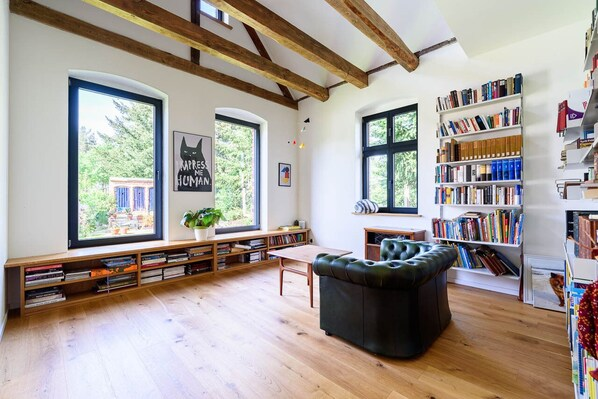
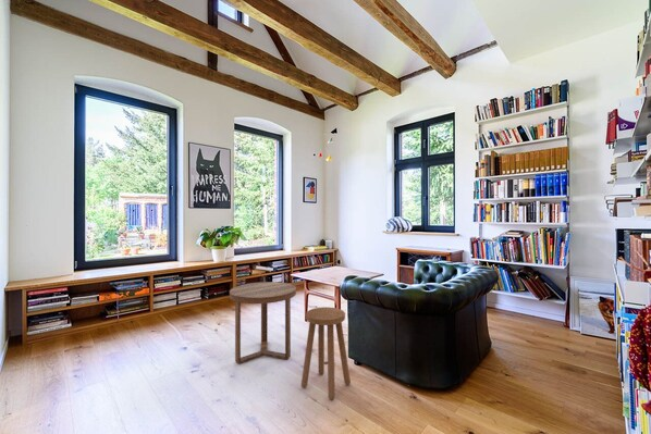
+ side table (263, 321)
+ stool (323, 349)
